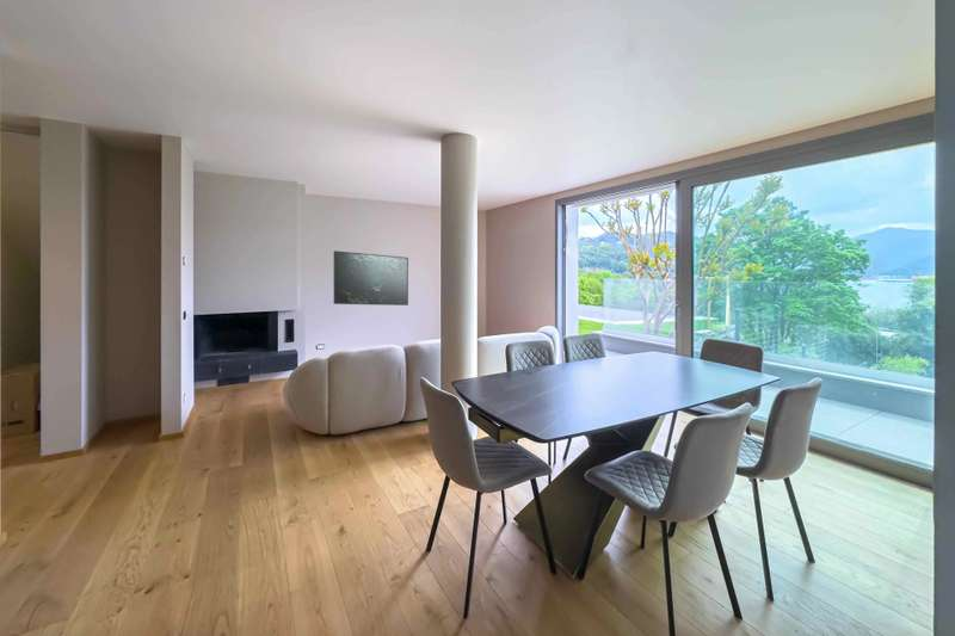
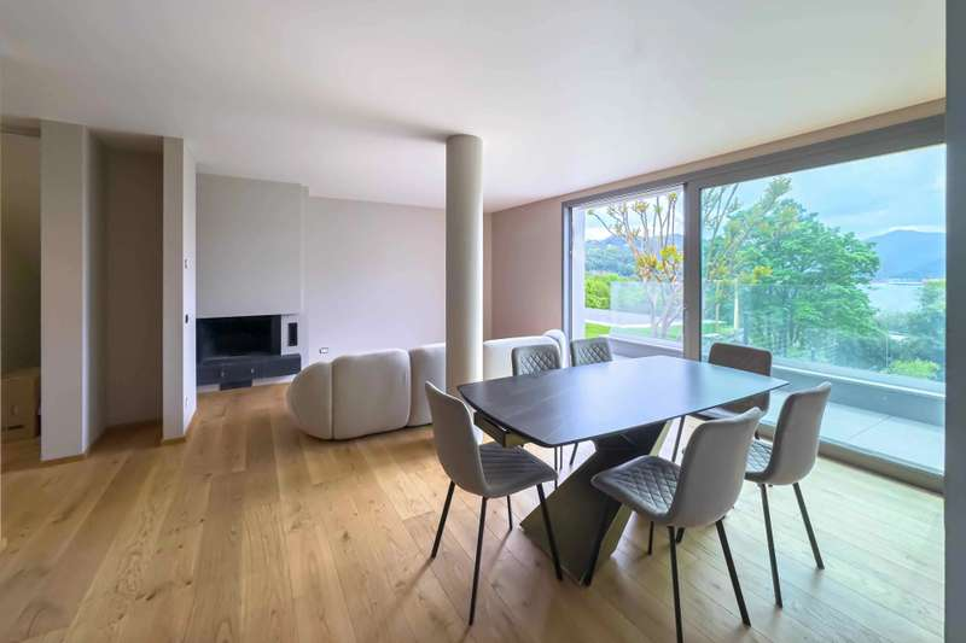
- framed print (372, 279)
